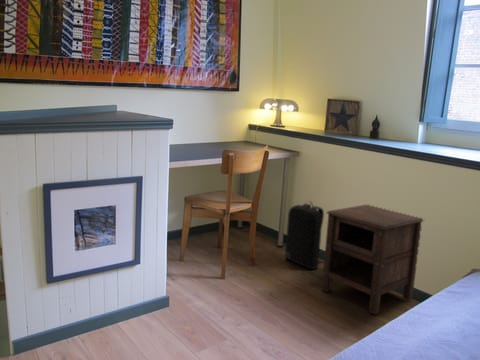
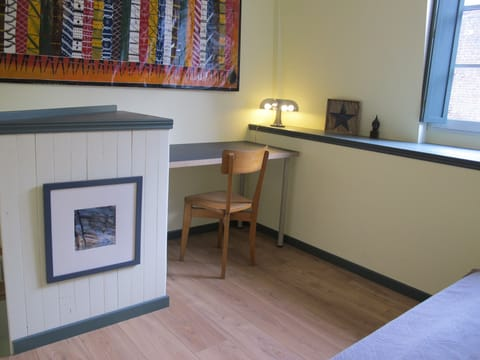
- nightstand (370, 254)
- backpack (308, 231)
